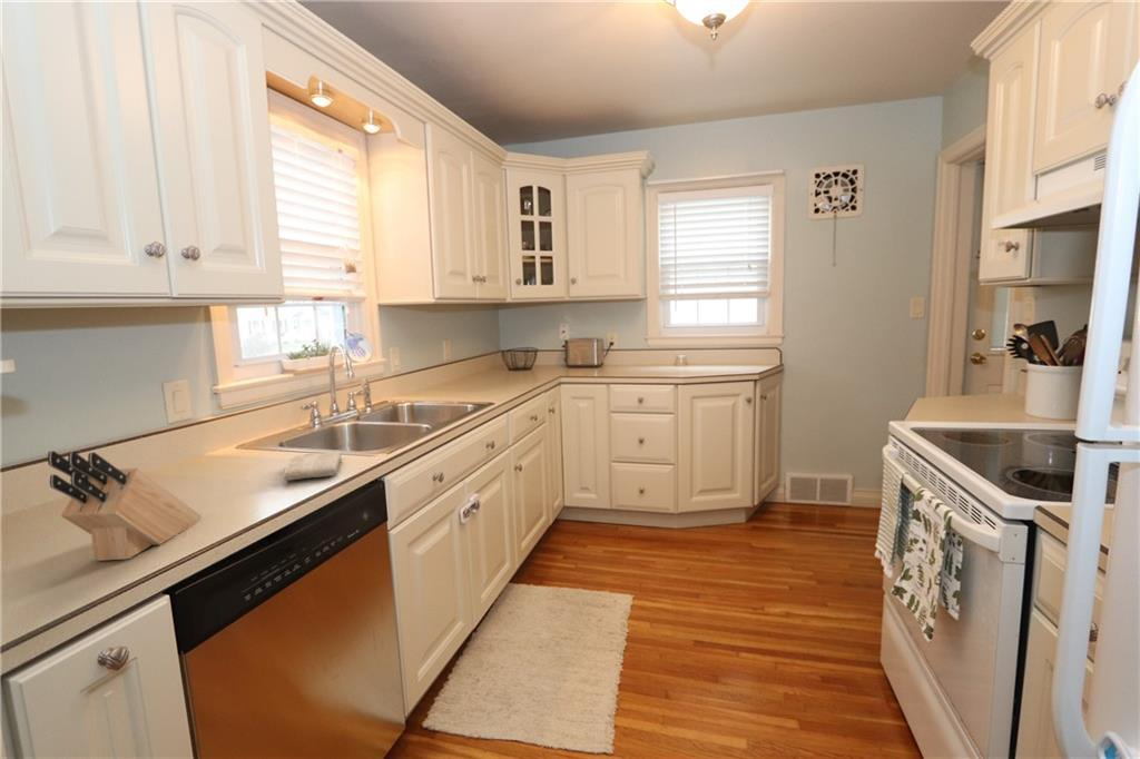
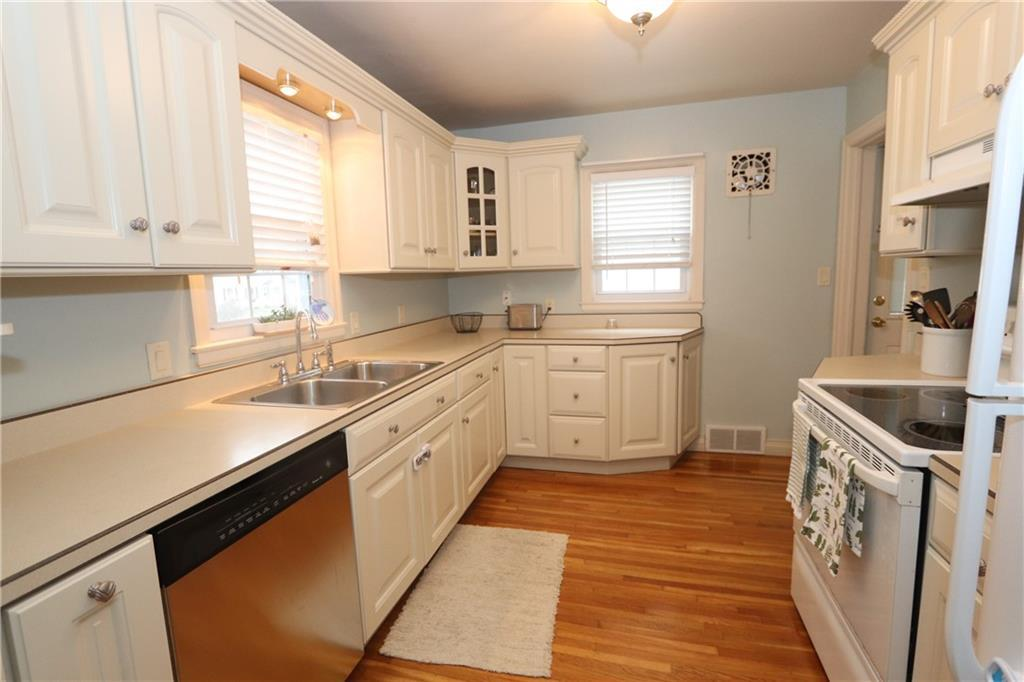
- knife block (128, 492)
- washcloth (315, 464)
